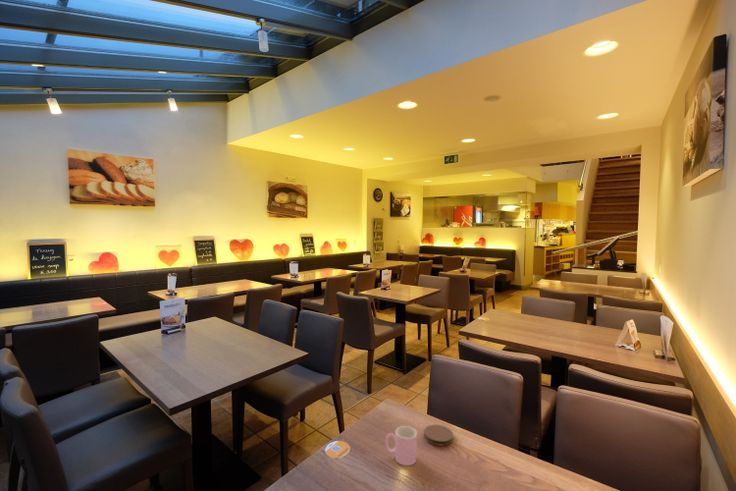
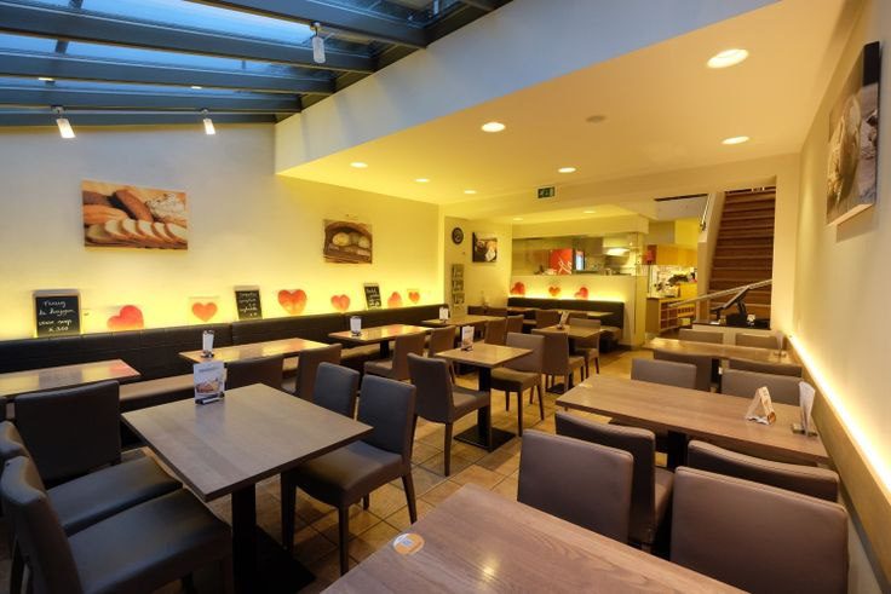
- cup (400, 444)
- coaster (438, 434)
